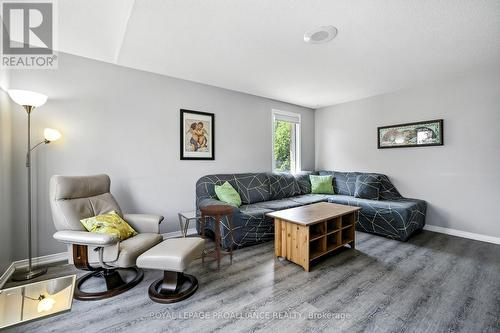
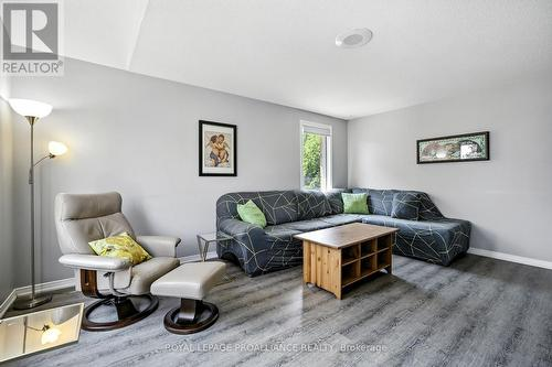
- side table (217, 236)
